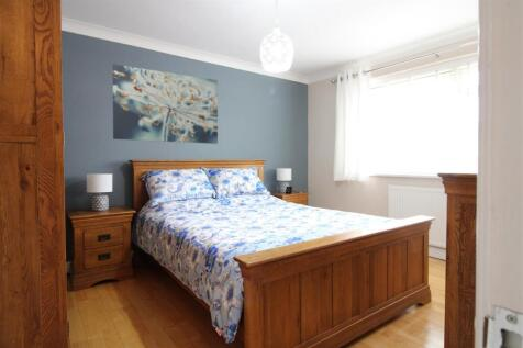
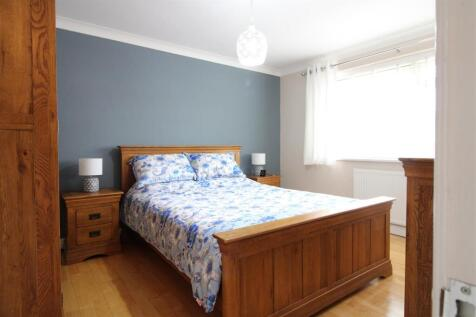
- wall art (169, 106)
